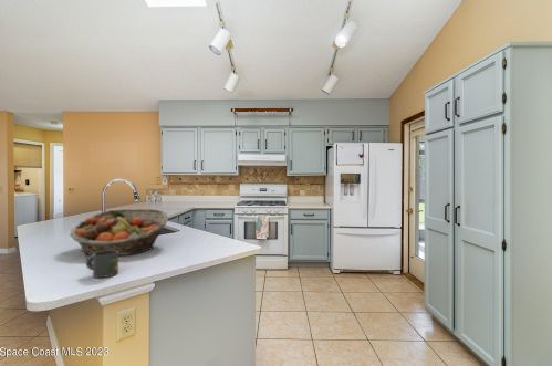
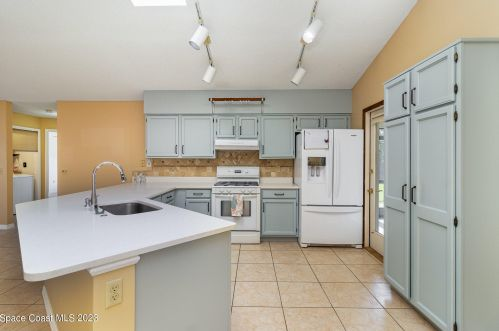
- mug (102, 263)
- fruit basket (122, 230)
